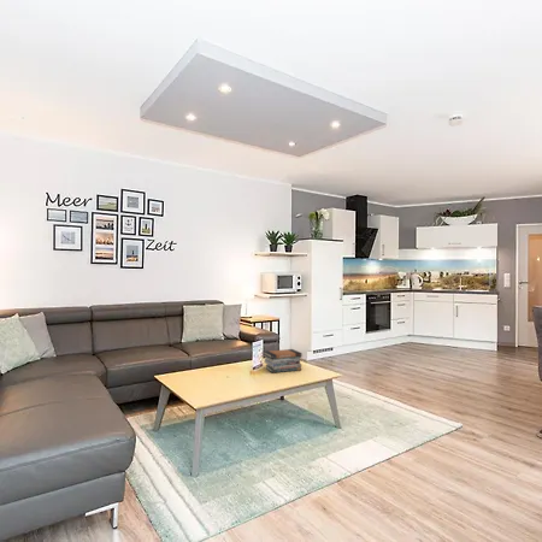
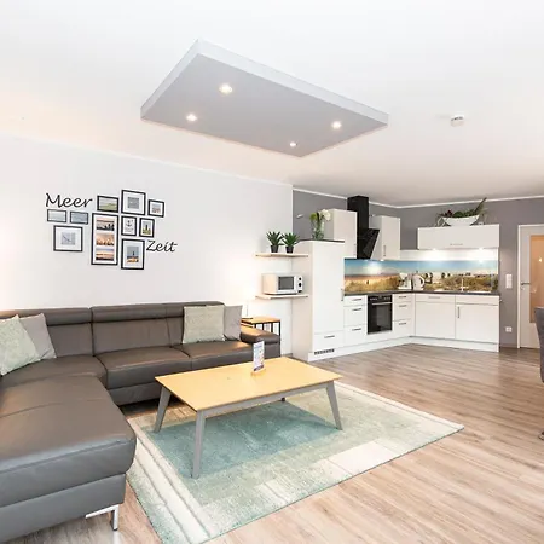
- book stack (282, 360)
